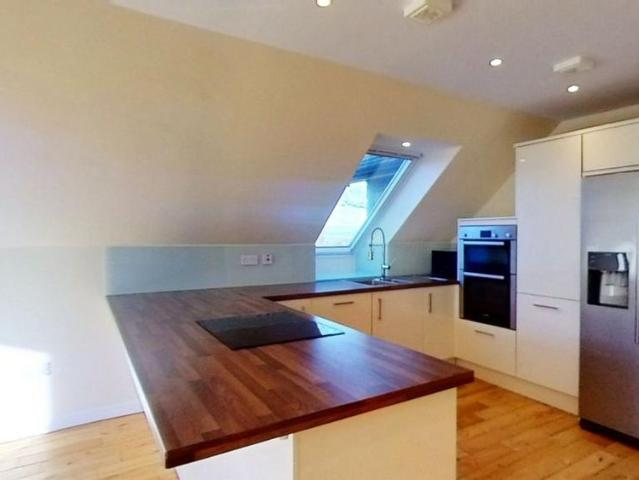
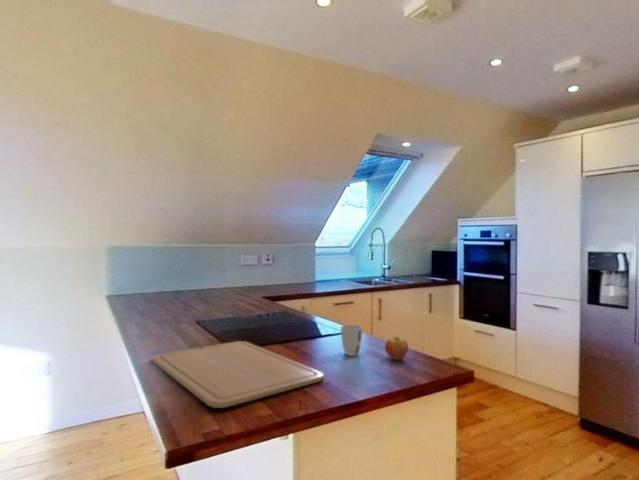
+ fruit (396, 347)
+ cup (351, 340)
+ chopping board (232, 366)
